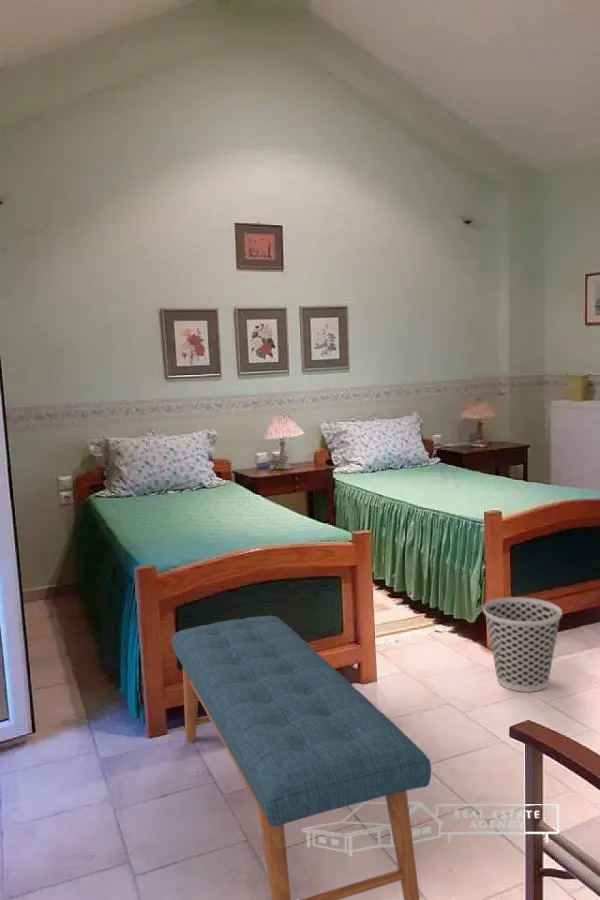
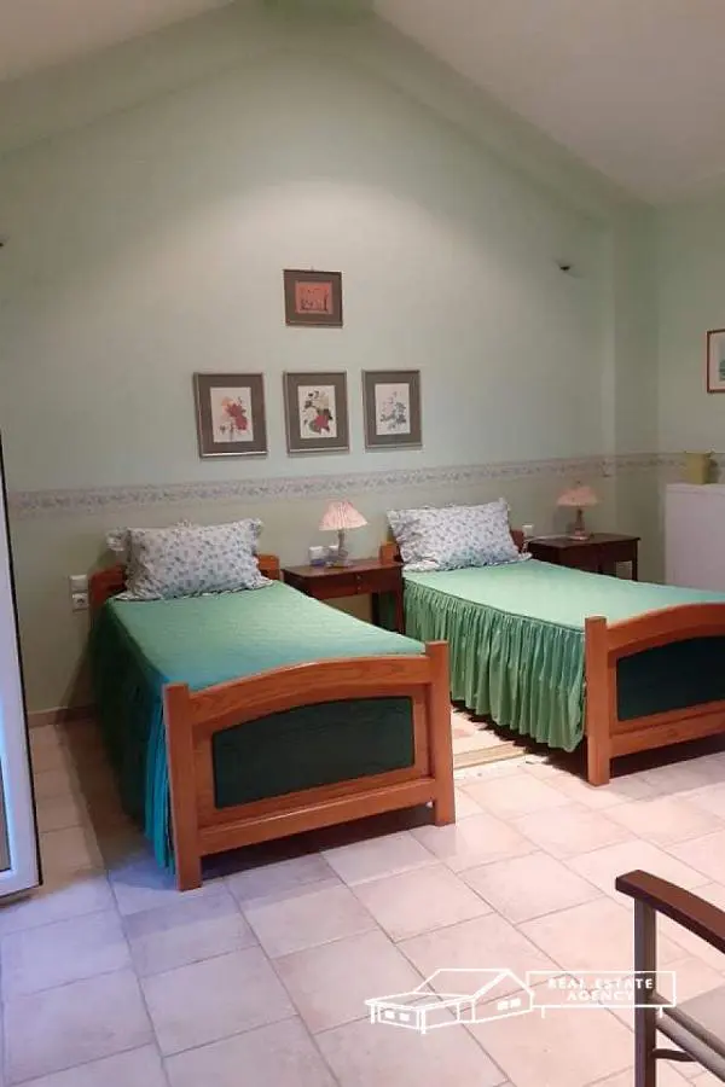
- wastebasket (522, 645)
- bench (277, 740)
